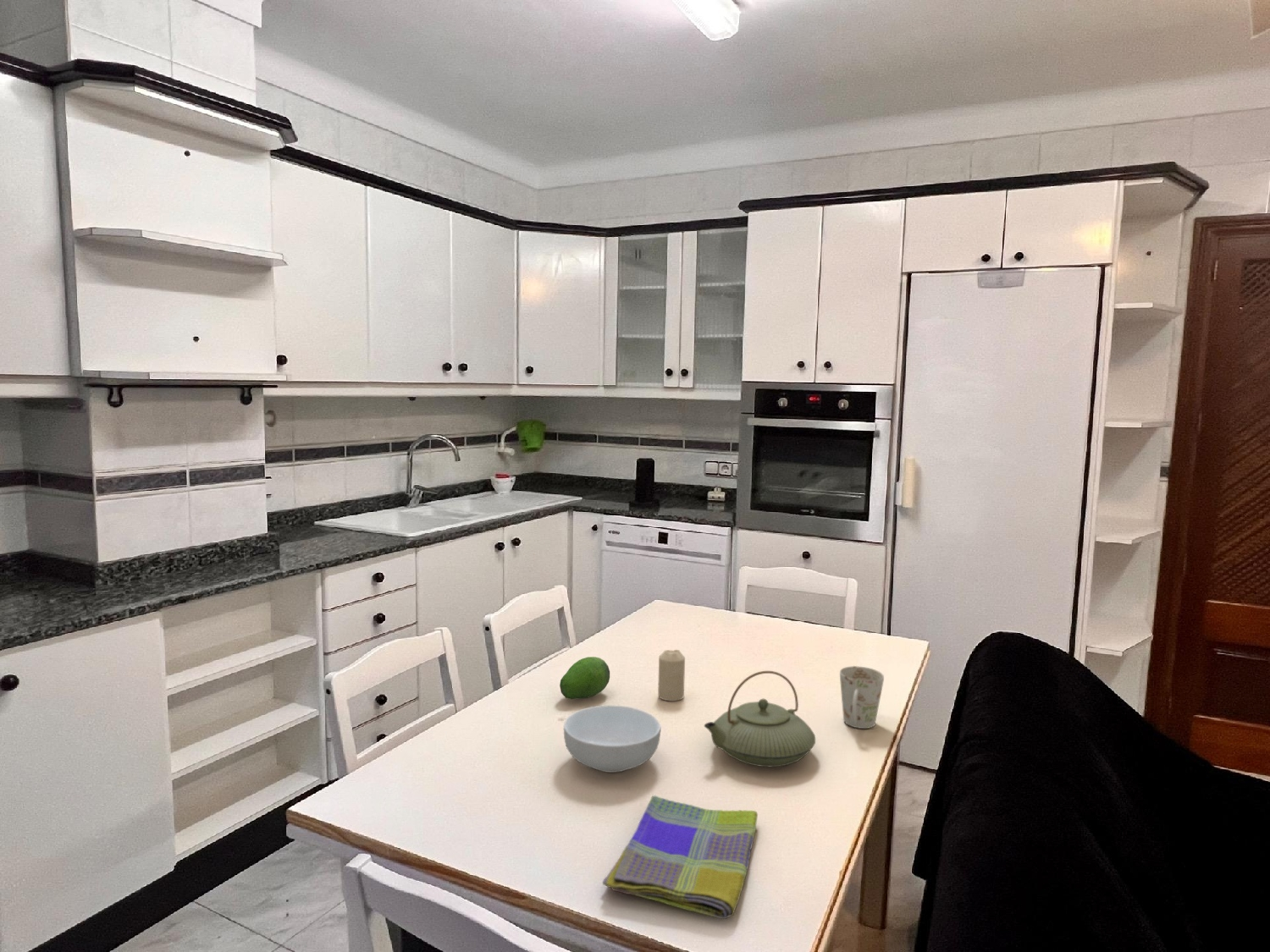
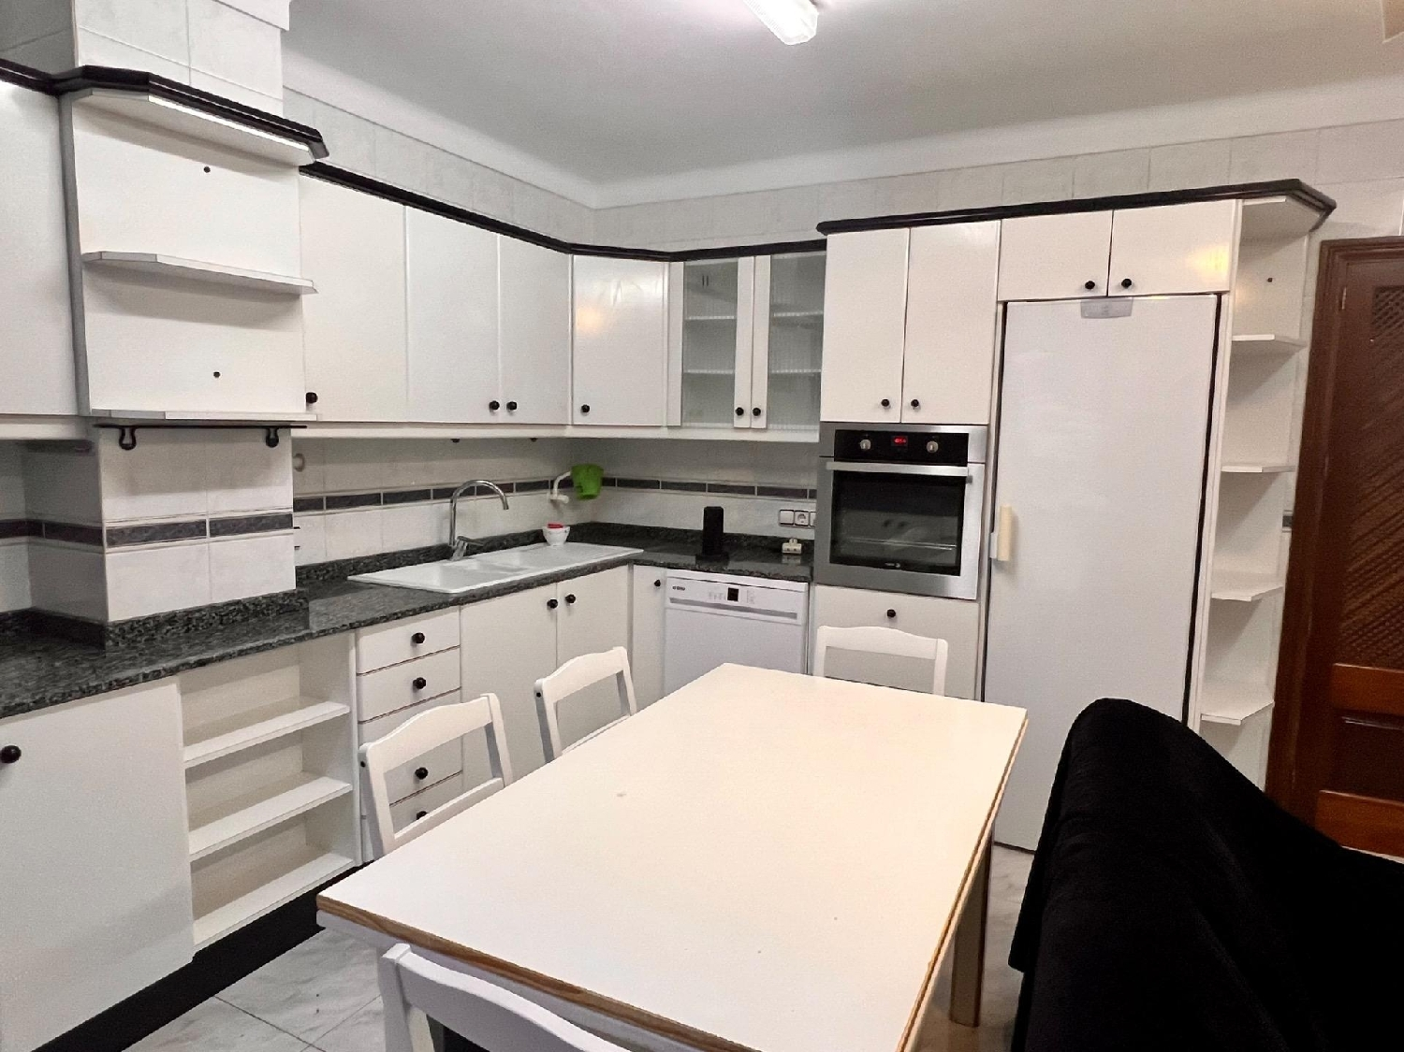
- teapot (757, 713)
- cereal bowl (611, 742)
- dish towel (687, 849)
- candle (671, 673)
- fruit (585, 678)
- mug (859, 702)
